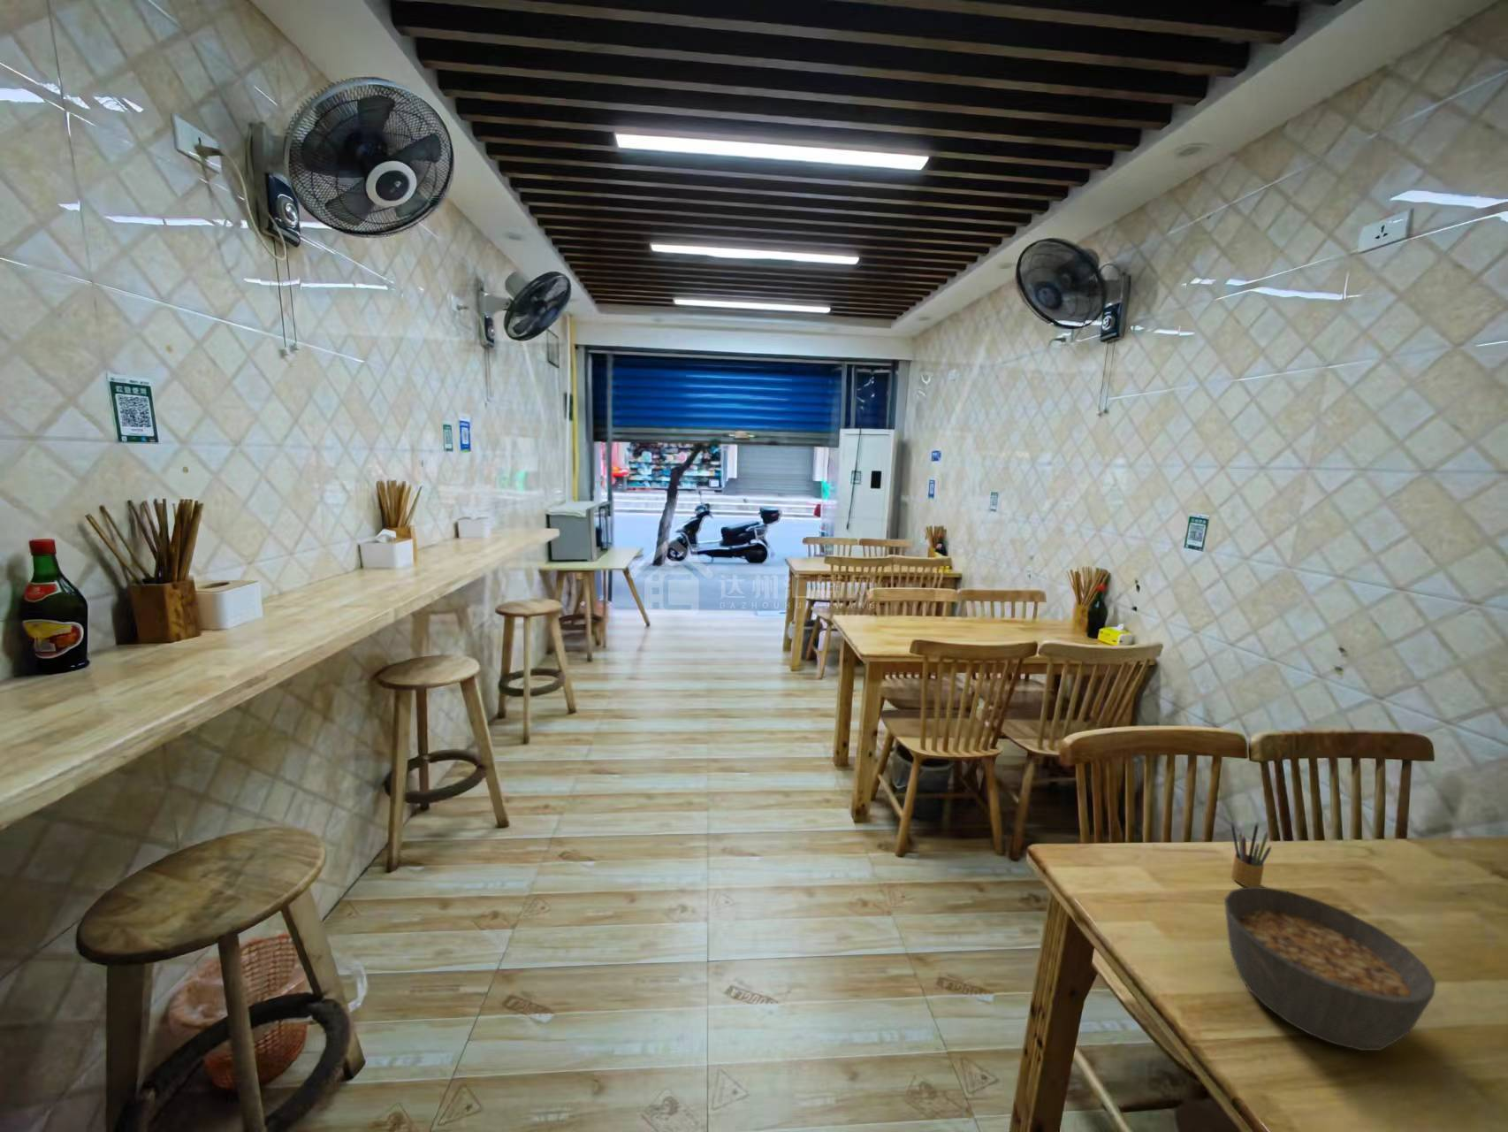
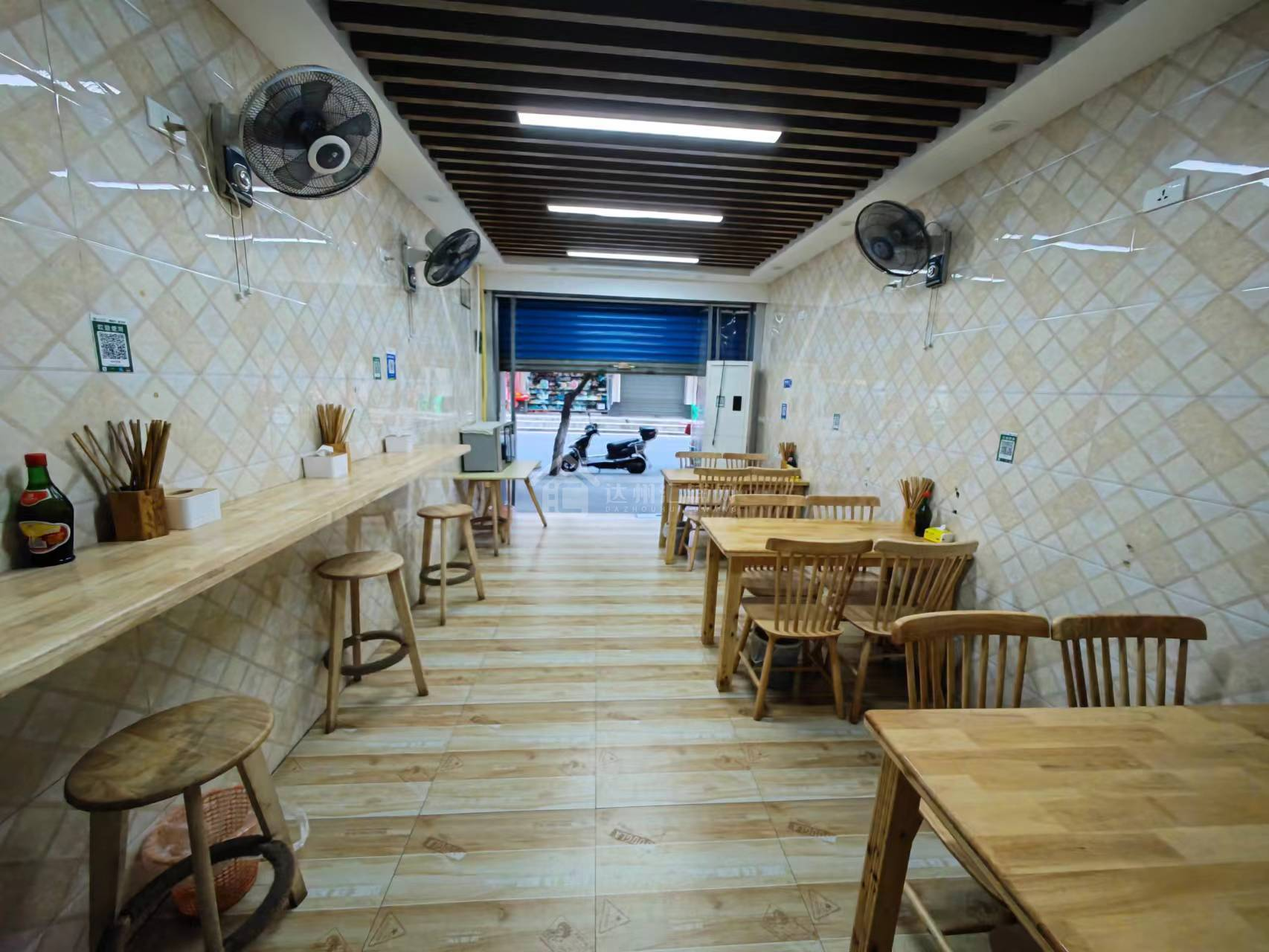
- soup bowl (1314, 970)
- pencil box (1249, 854)
